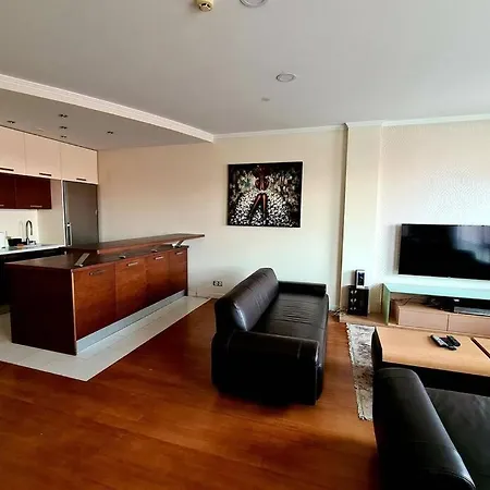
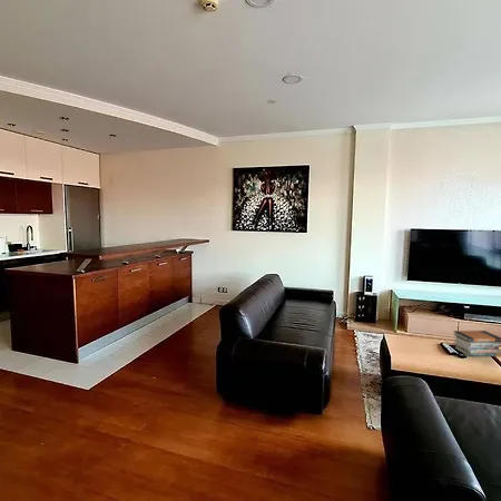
+ book stack (477, 343)
